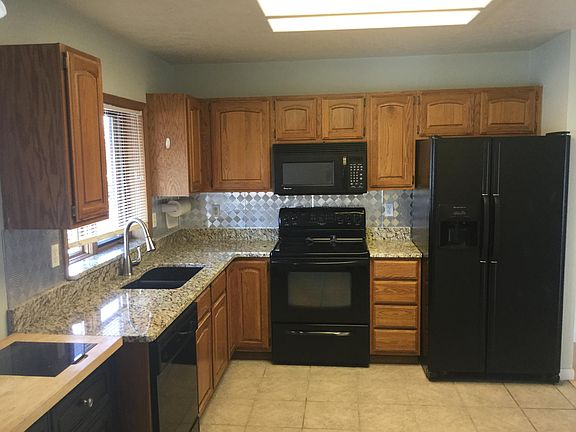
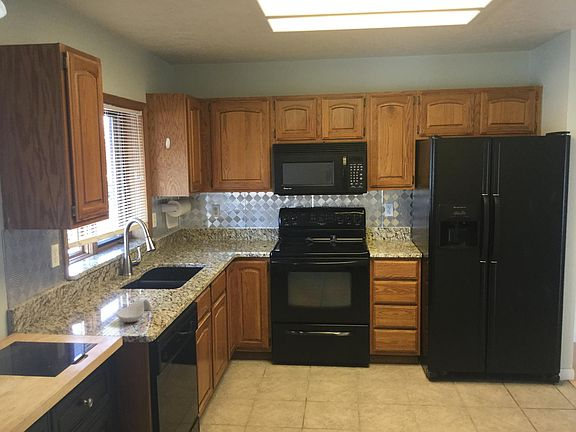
+ spoon rest (136, 309)
